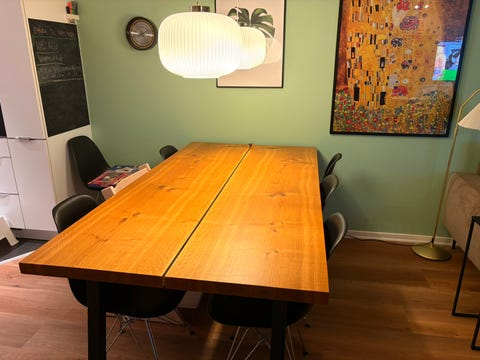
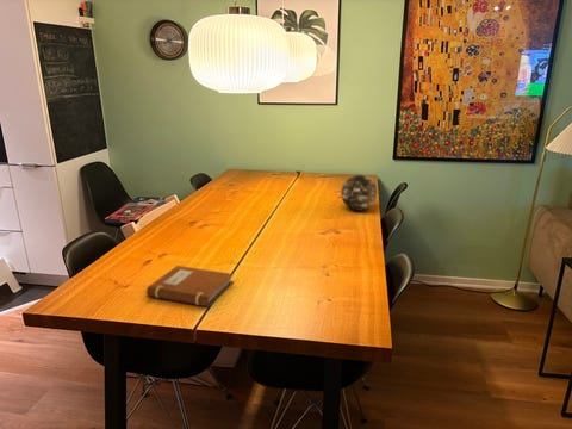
+ decorative orb (359, 192)
+ notebook (189, 285)
